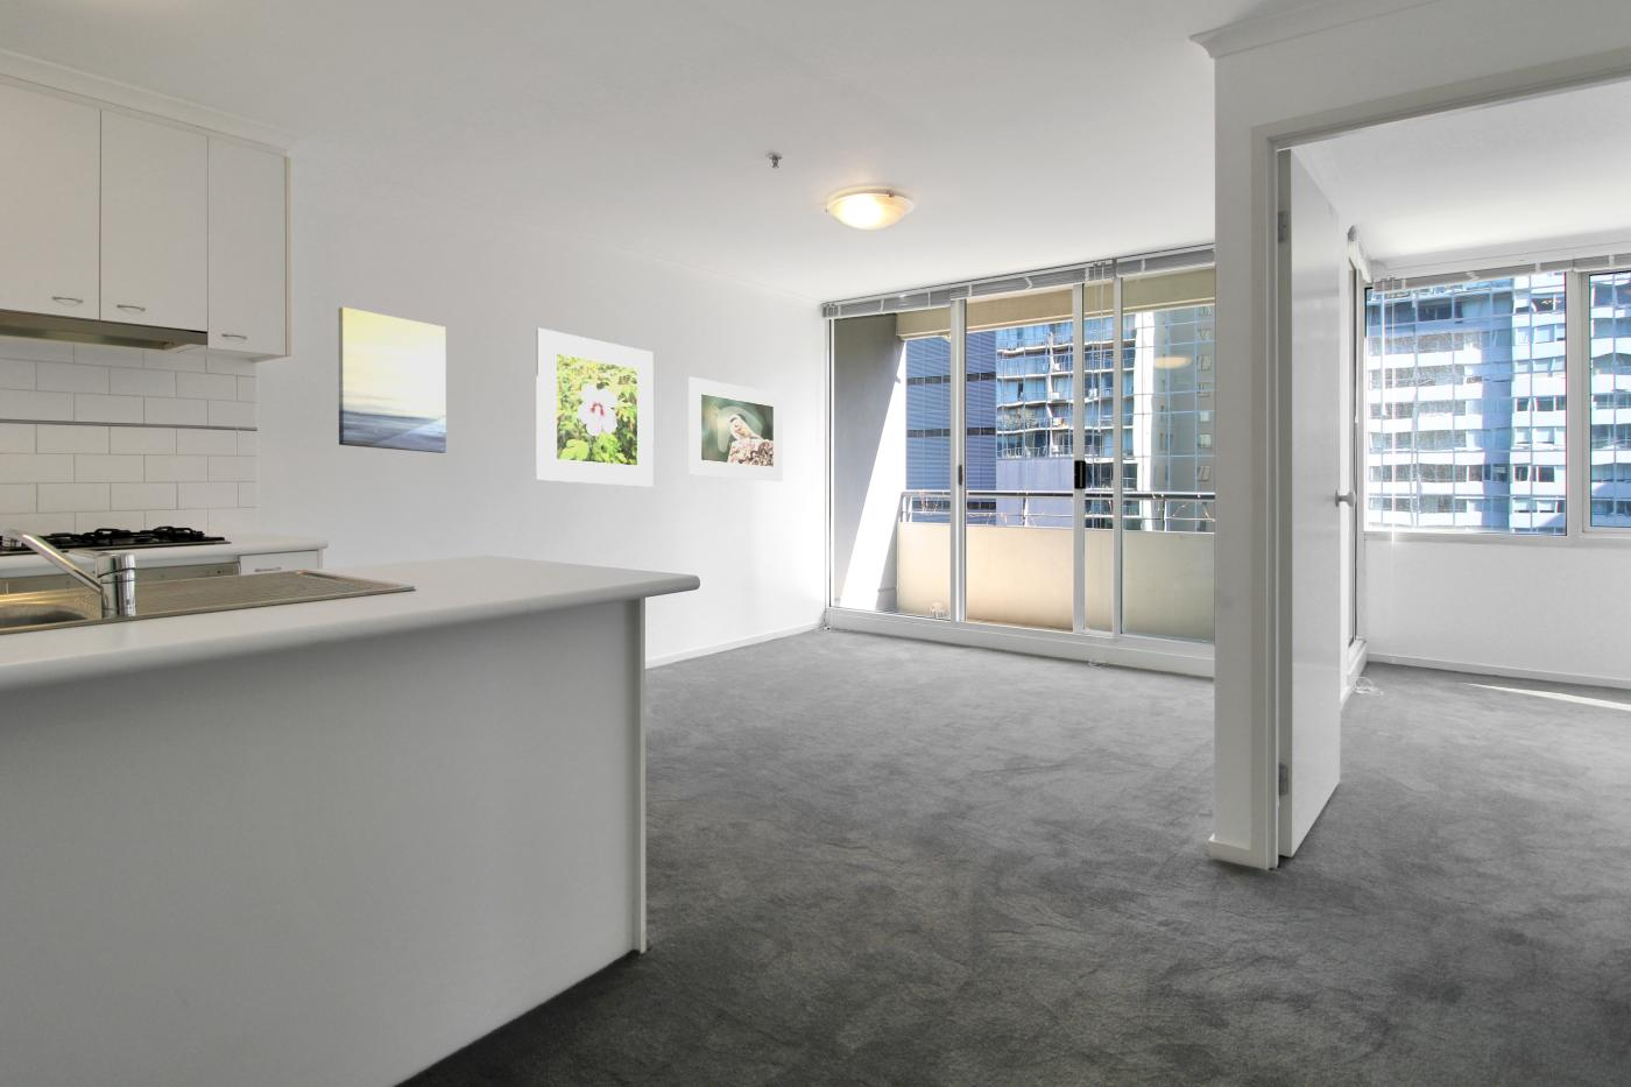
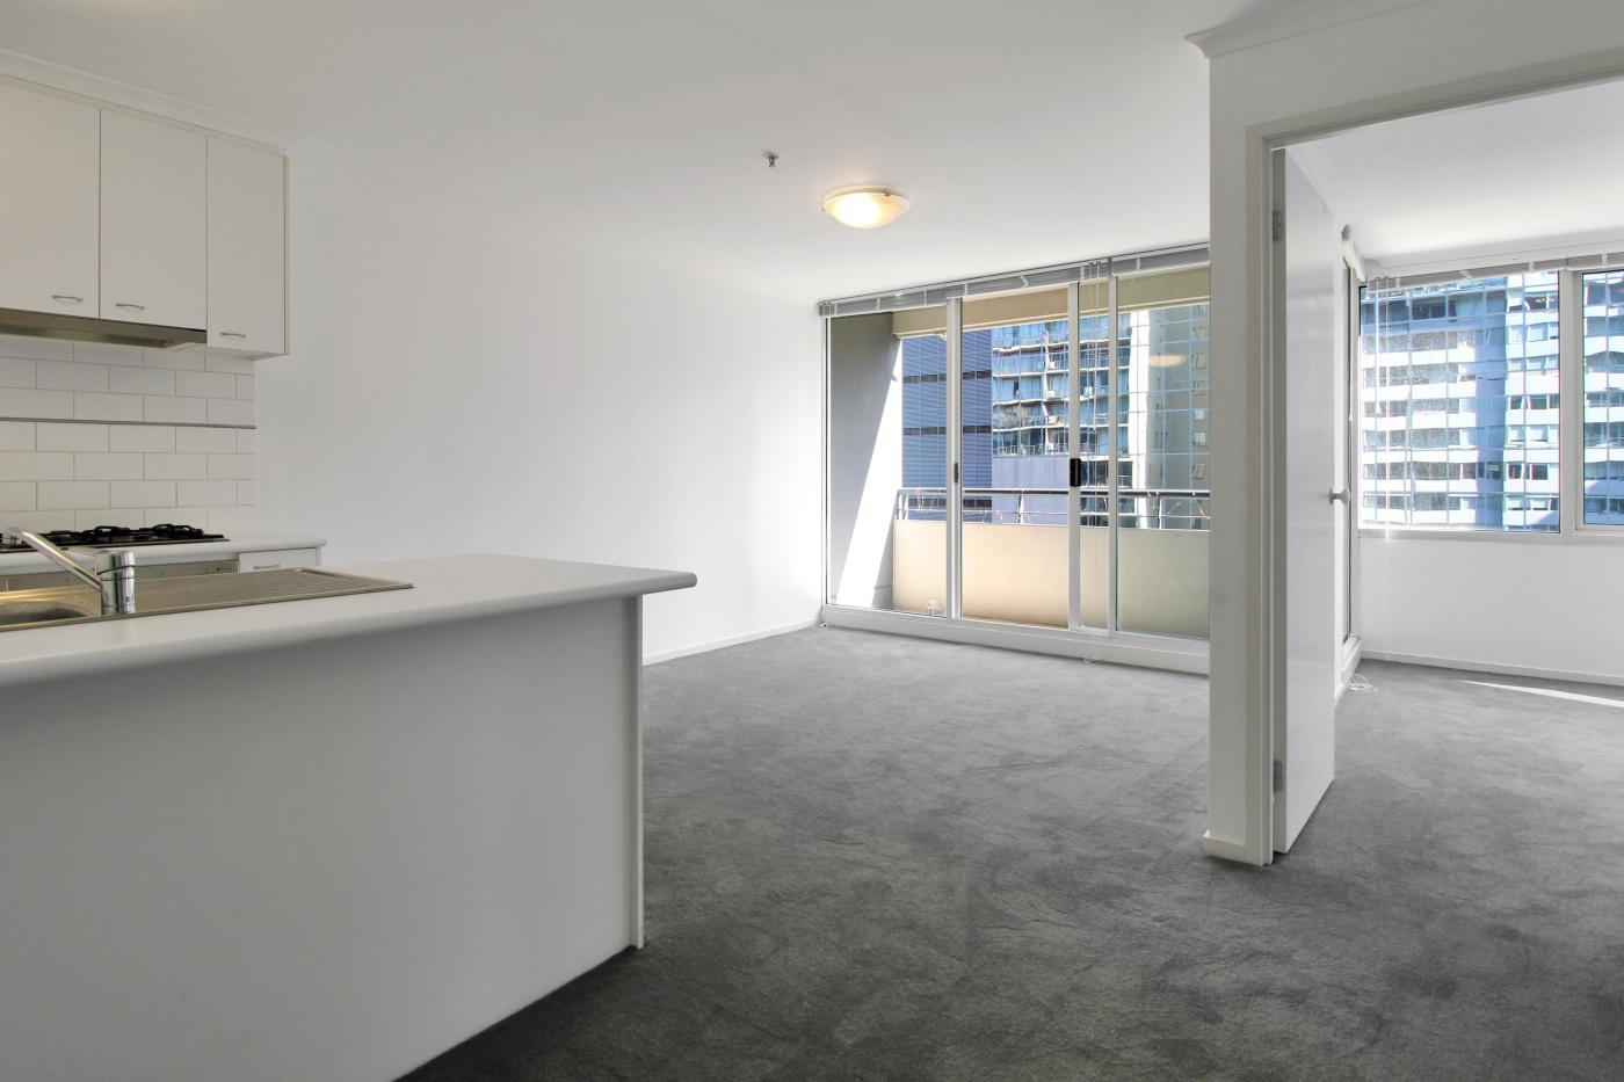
- wall art (394, 383)
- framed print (598, 411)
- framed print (737, 431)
